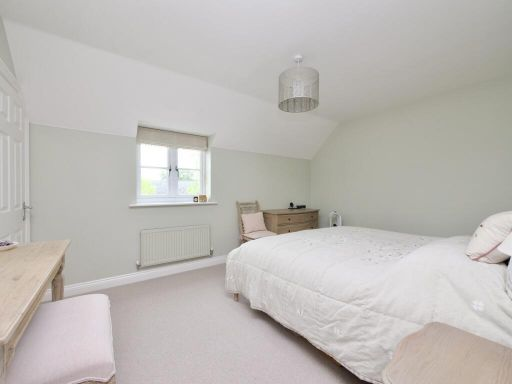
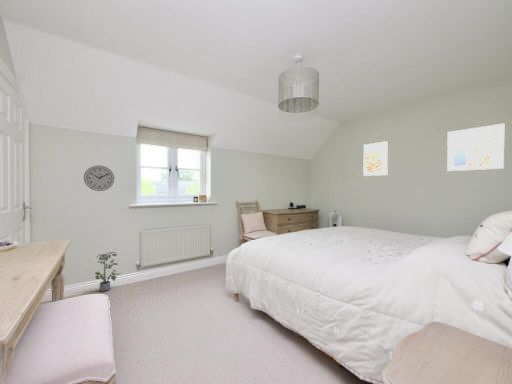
+ wall art (473, 149)
+ wall clock (99, 178)
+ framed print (375, 159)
+ potted plant (108, 268)
